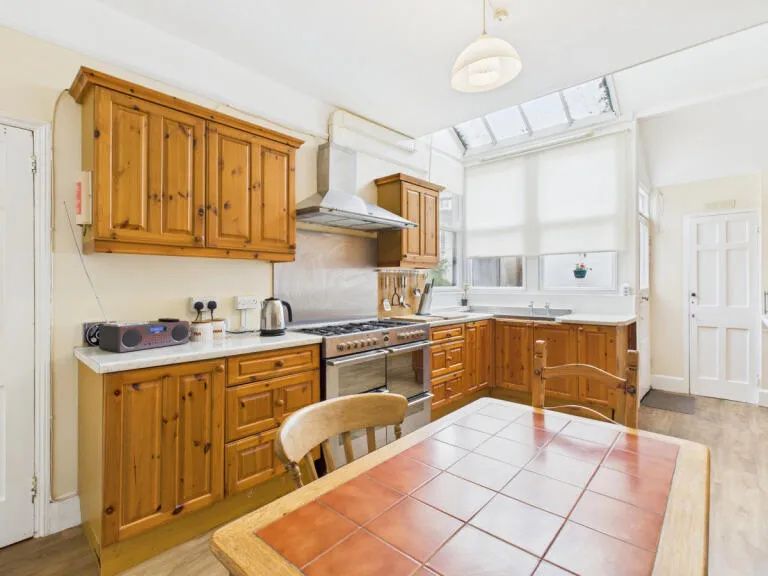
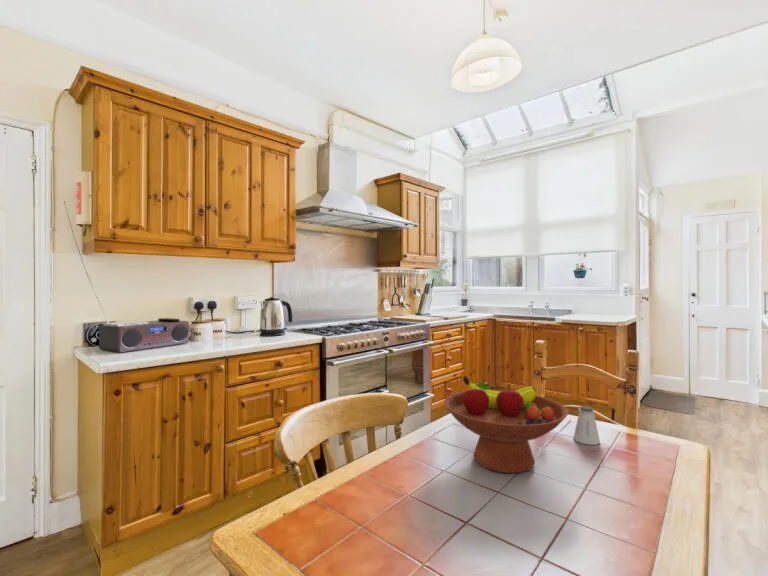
+ fruit bowl (503, 422)
+ saltshaker (586, 423)
